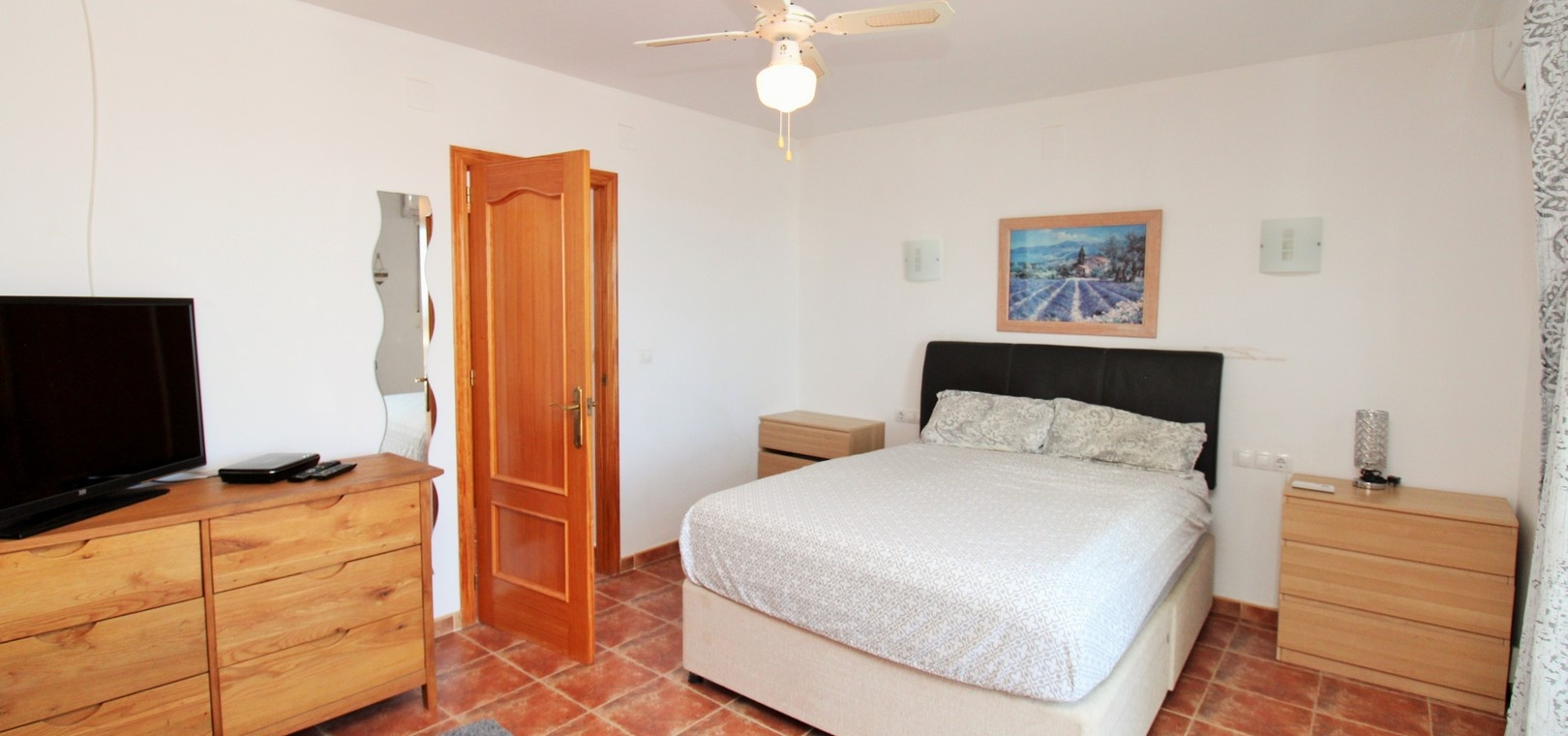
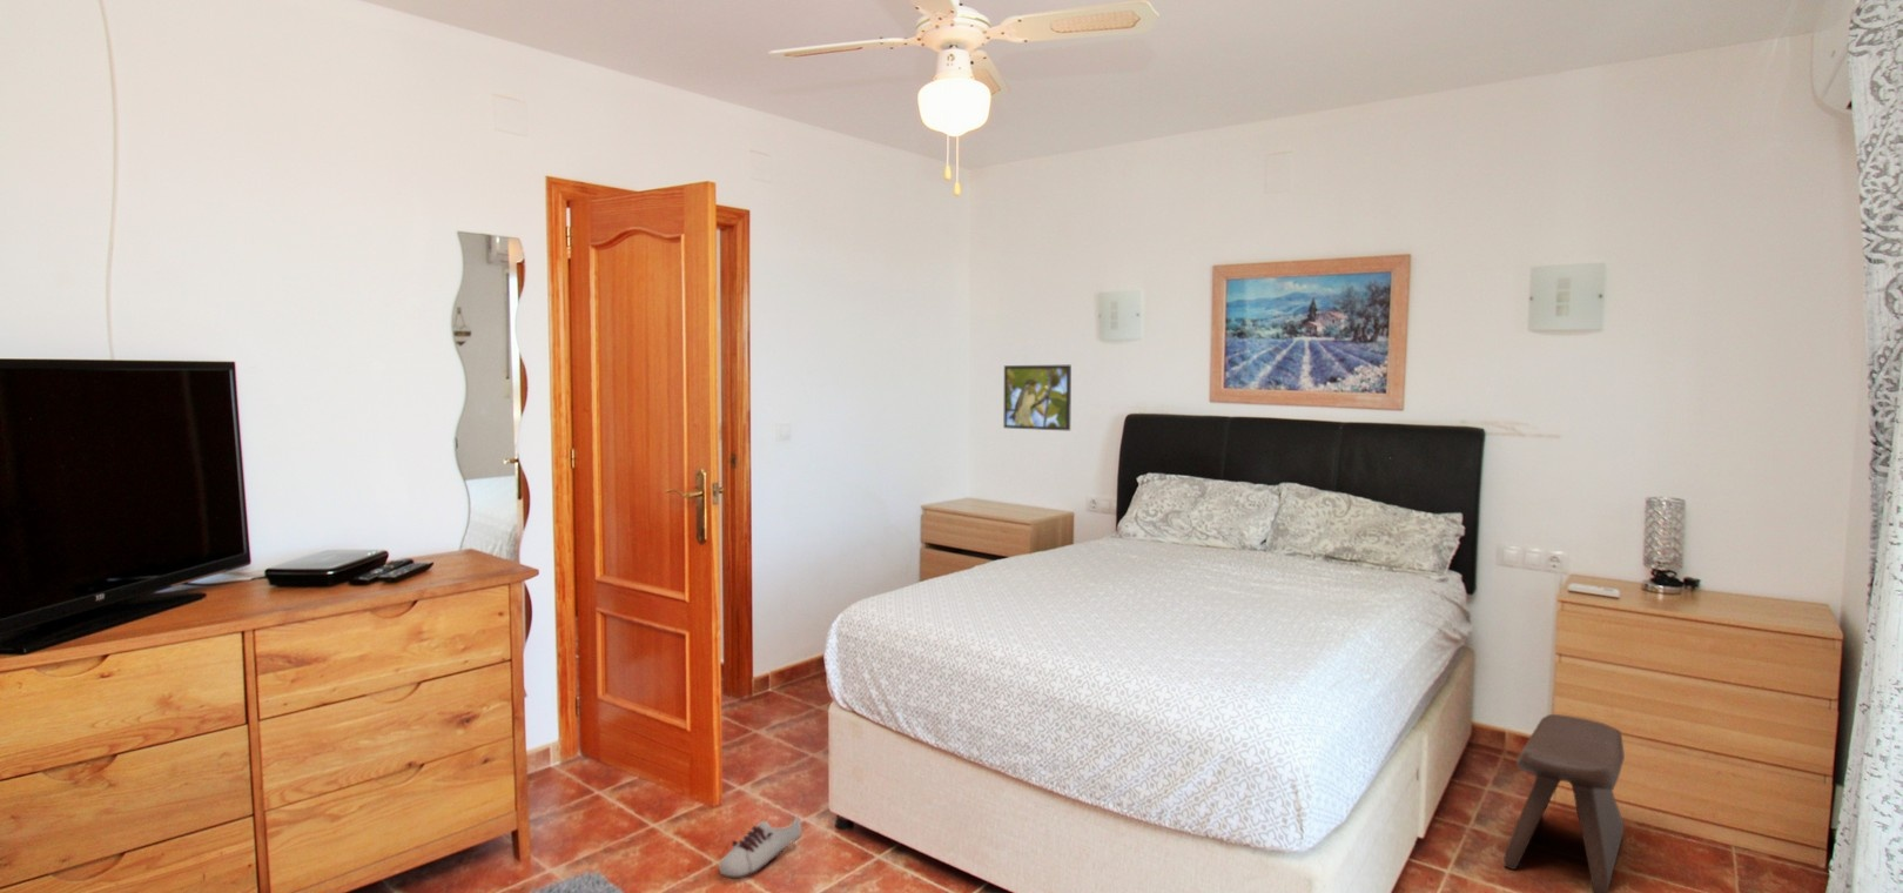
+ shoe (759, 843)
+ stool (1573, 792)
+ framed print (1036, 397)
